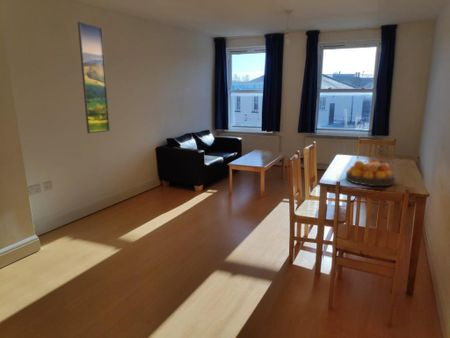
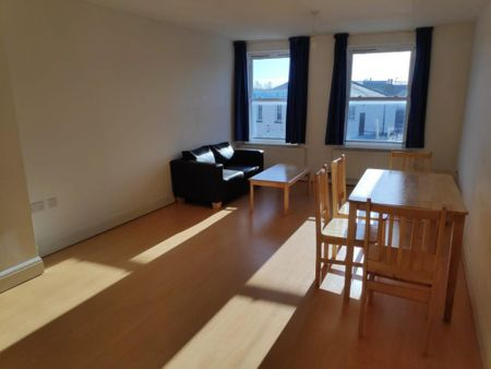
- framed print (94, 80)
- fruit bowl (370, 170)
